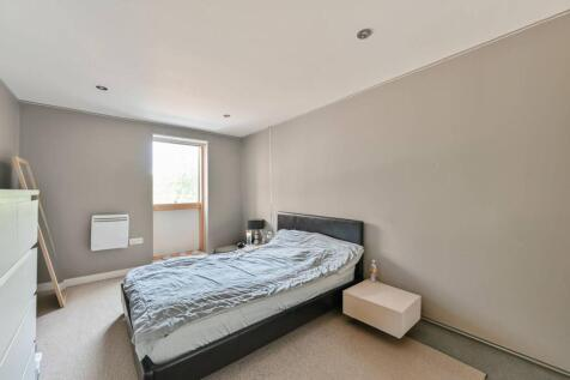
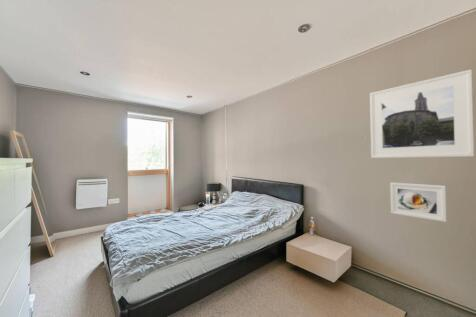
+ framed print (414, 120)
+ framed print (416, 200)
